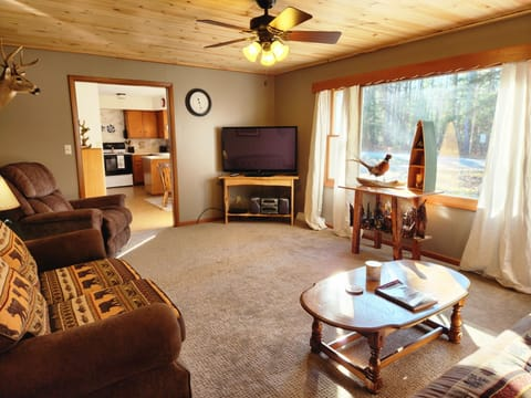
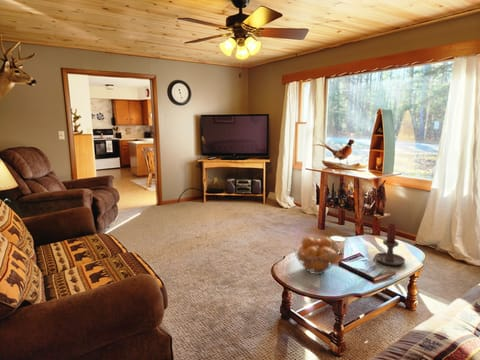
+ fruit basket (316, 254)
+ candle holder (387, 243)
